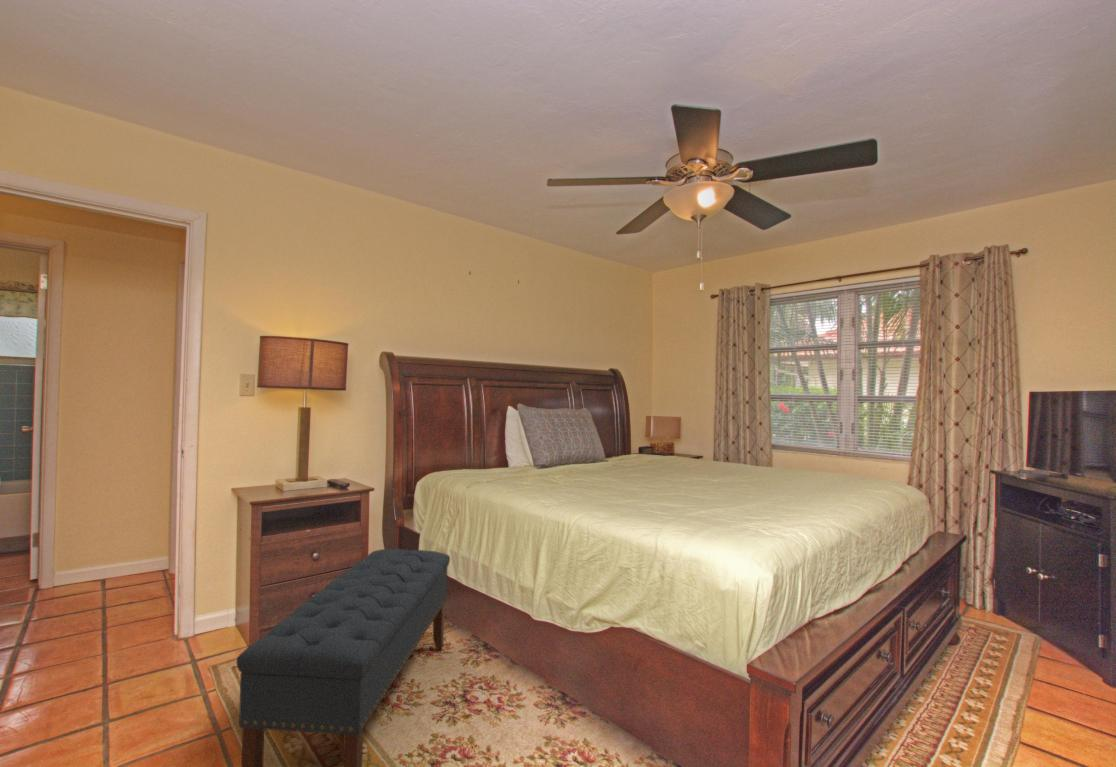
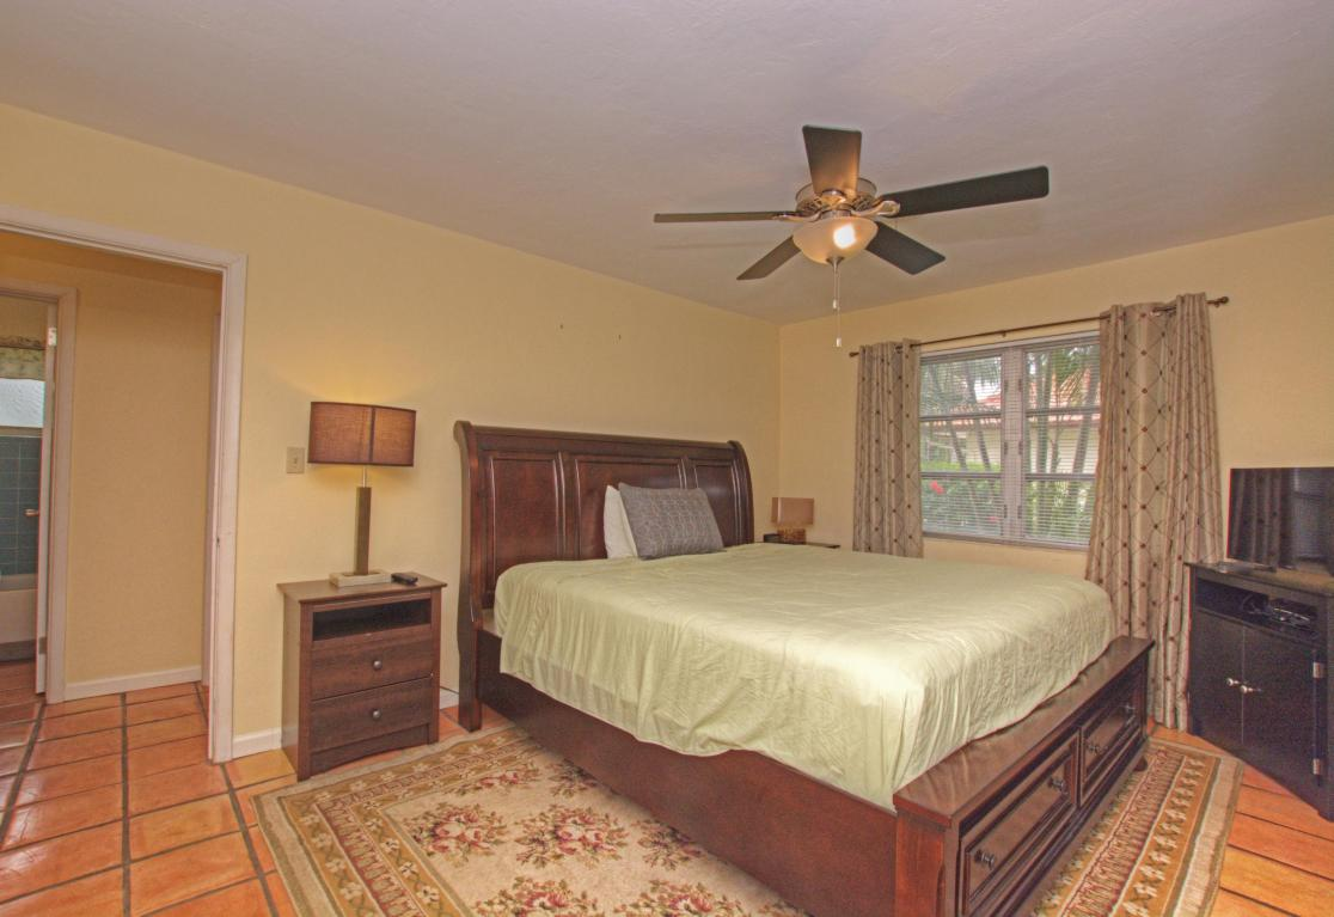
- bench (367, 644)
